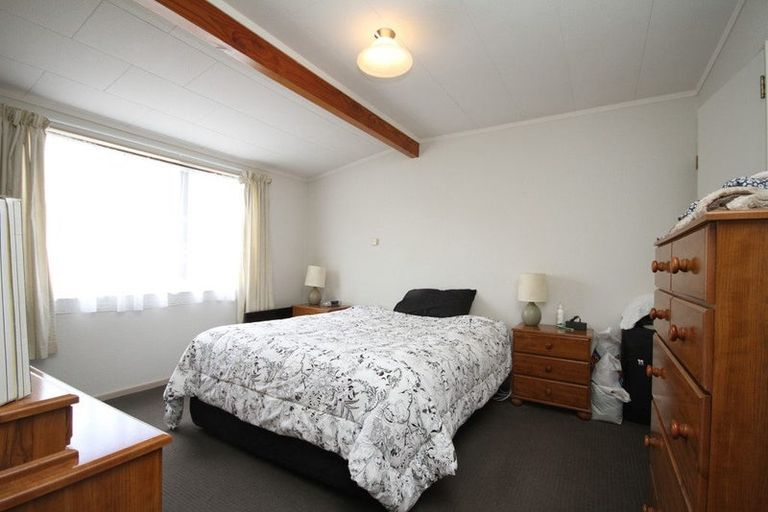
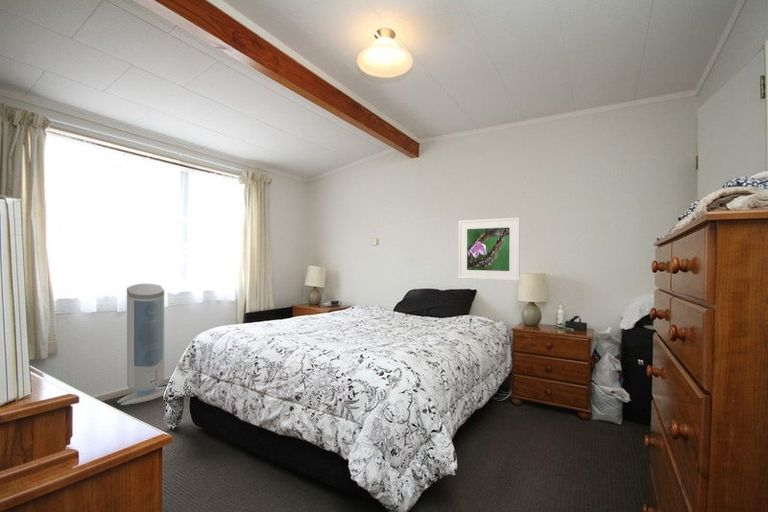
+ air purifier (145, 340)
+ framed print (487, 249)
